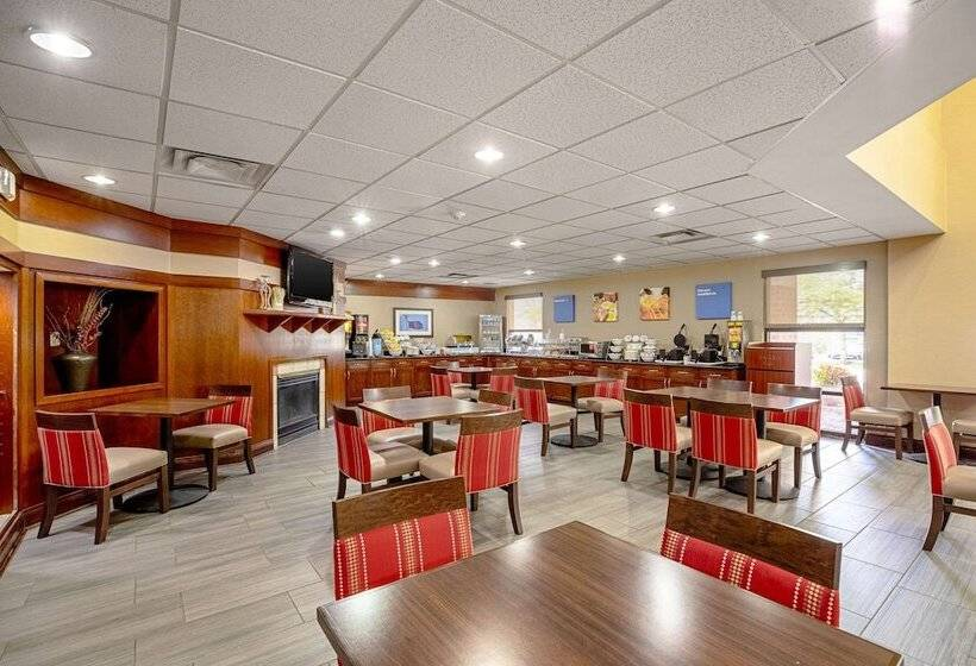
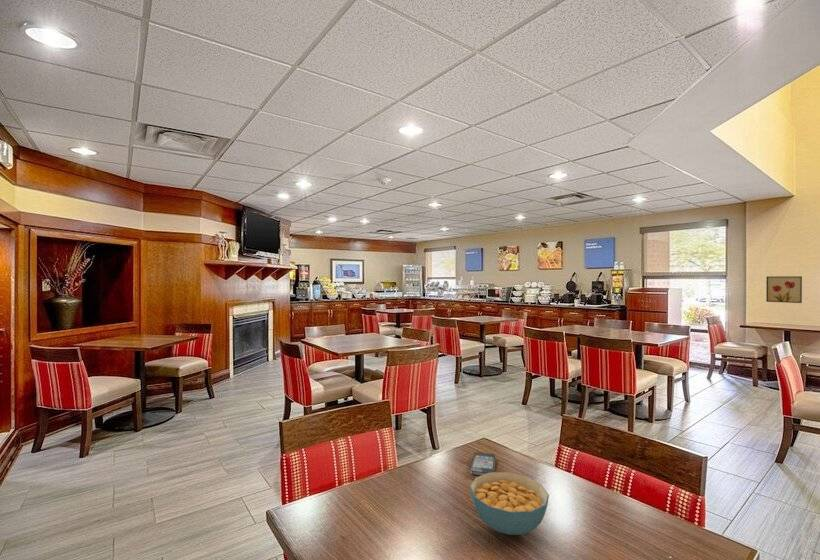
+ wall art (783, 289)
+ cereal bowl (508, 508)
+ smartphone (483, 463)
